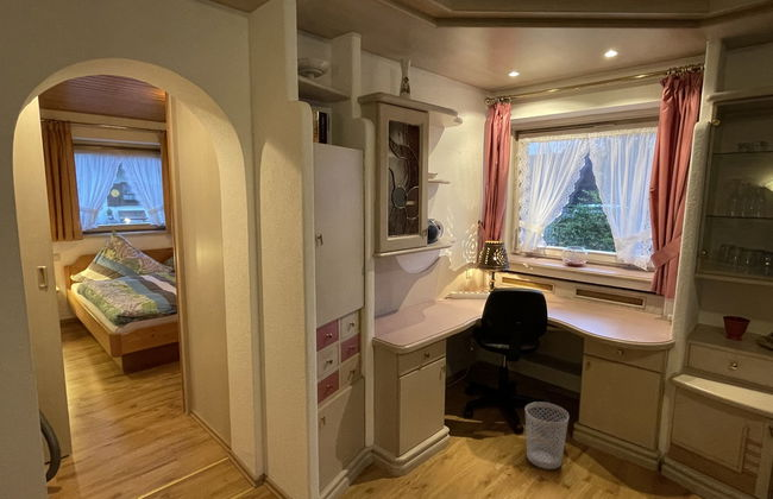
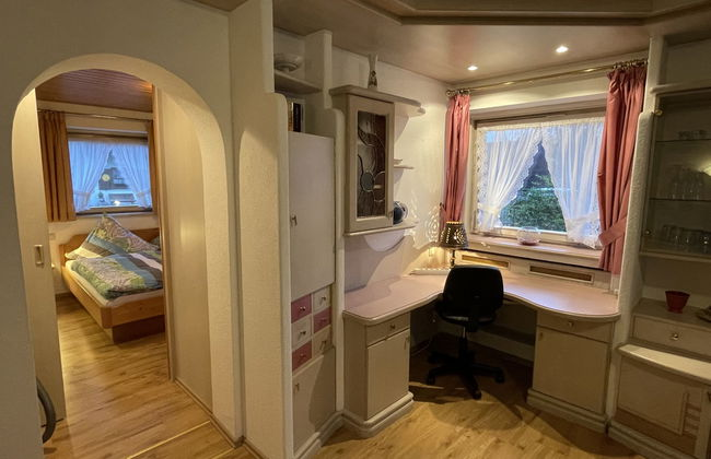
- wastebasket (545, 436)
